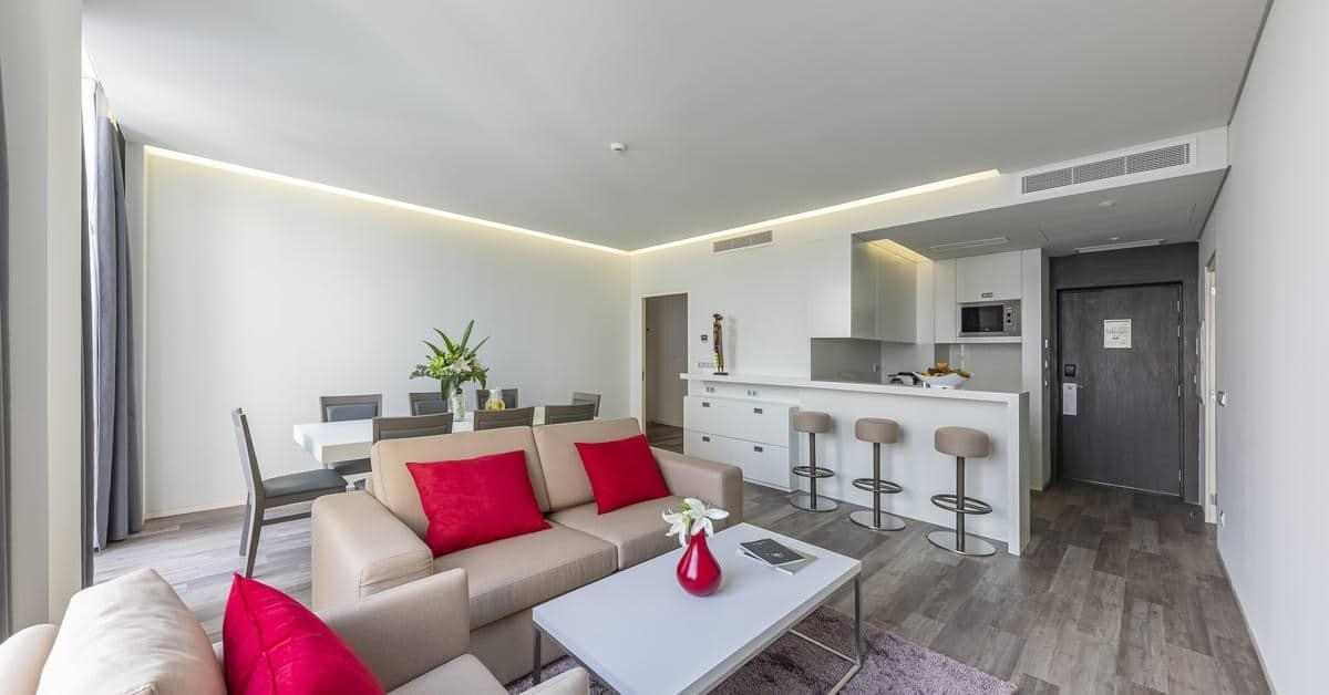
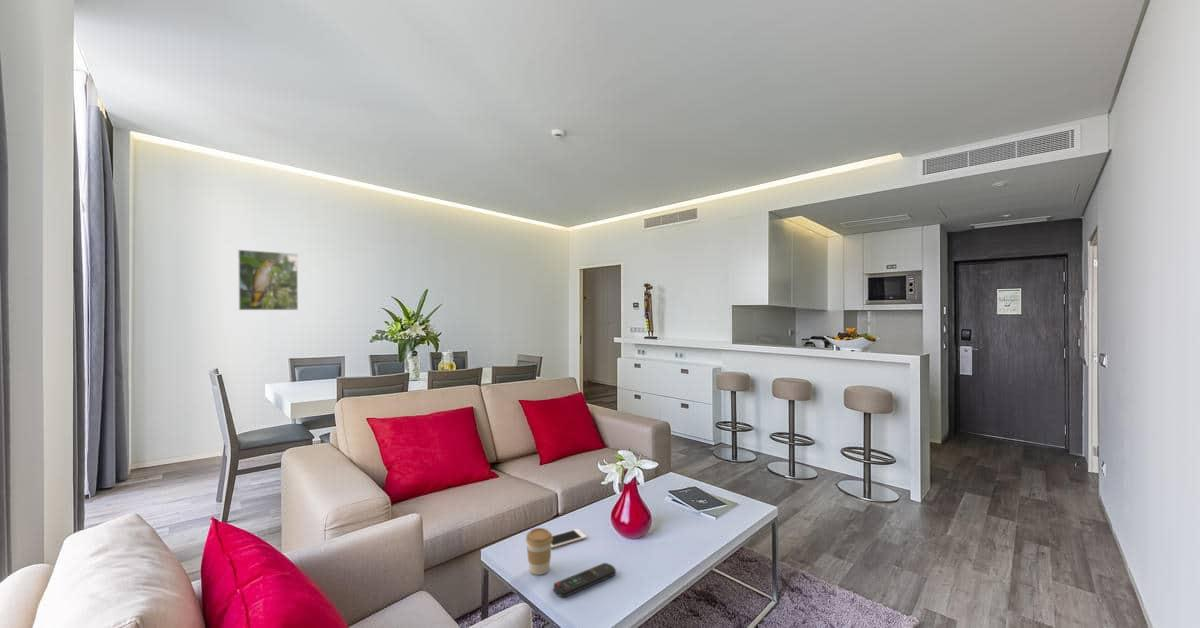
+ cell phone (564, 538)
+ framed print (269, 281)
+ coffee cup (539, 550)
+ remote control (585, 578)
